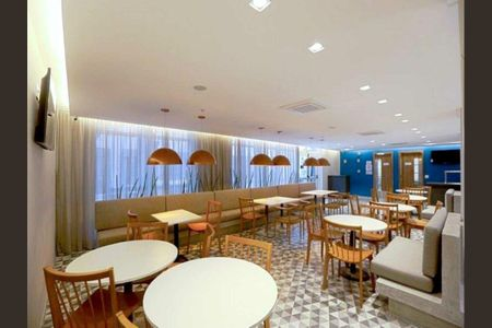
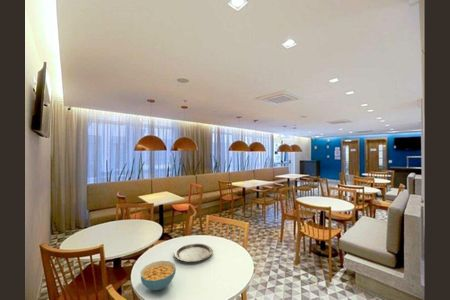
+ cereal bowl (158, 278)
+ plate (193, 252)
